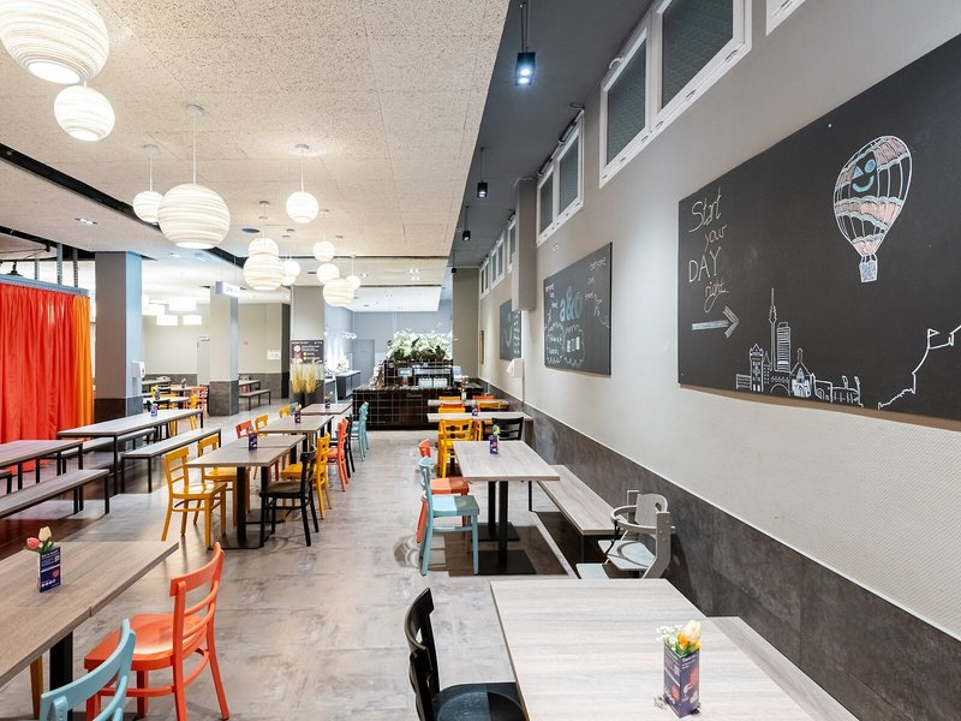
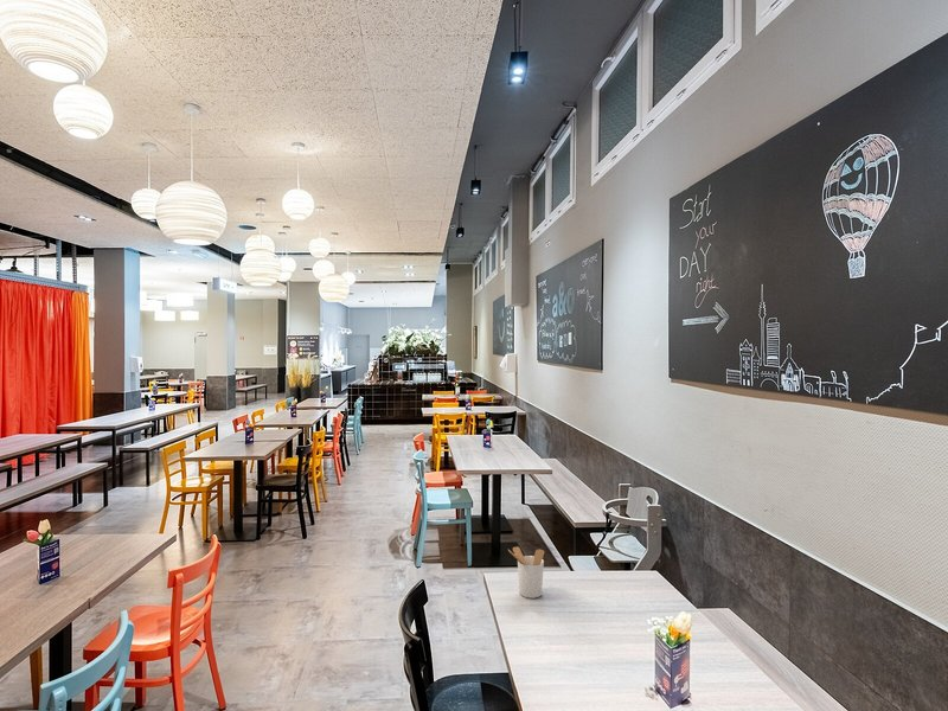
+ utensil holder (525, 570)
